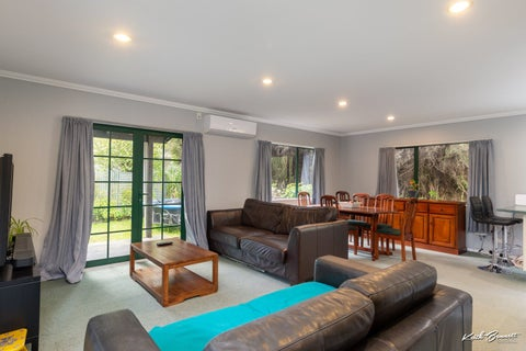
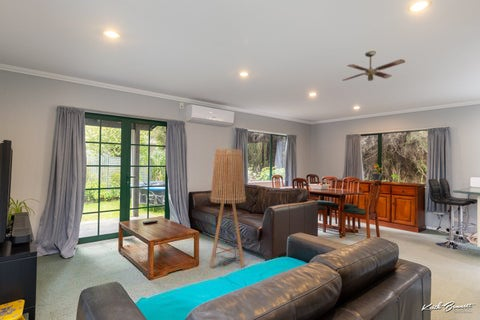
+ ceiling fan (370, 66)
+ floor lamp (230, 206)
